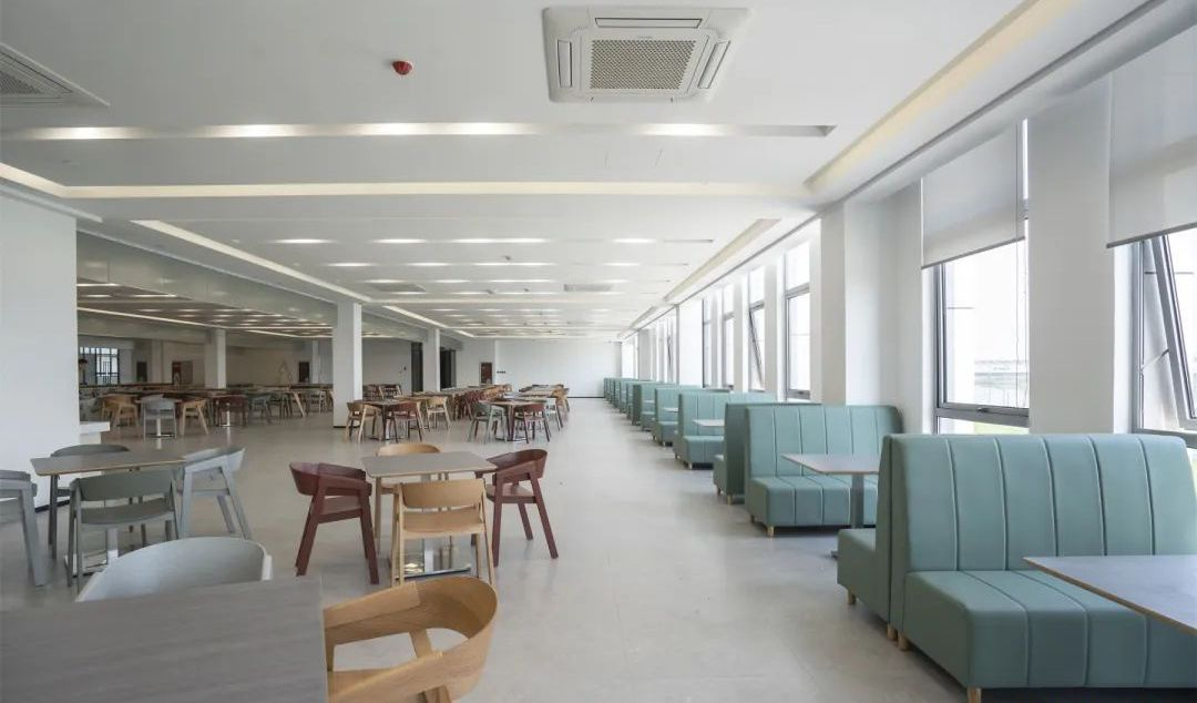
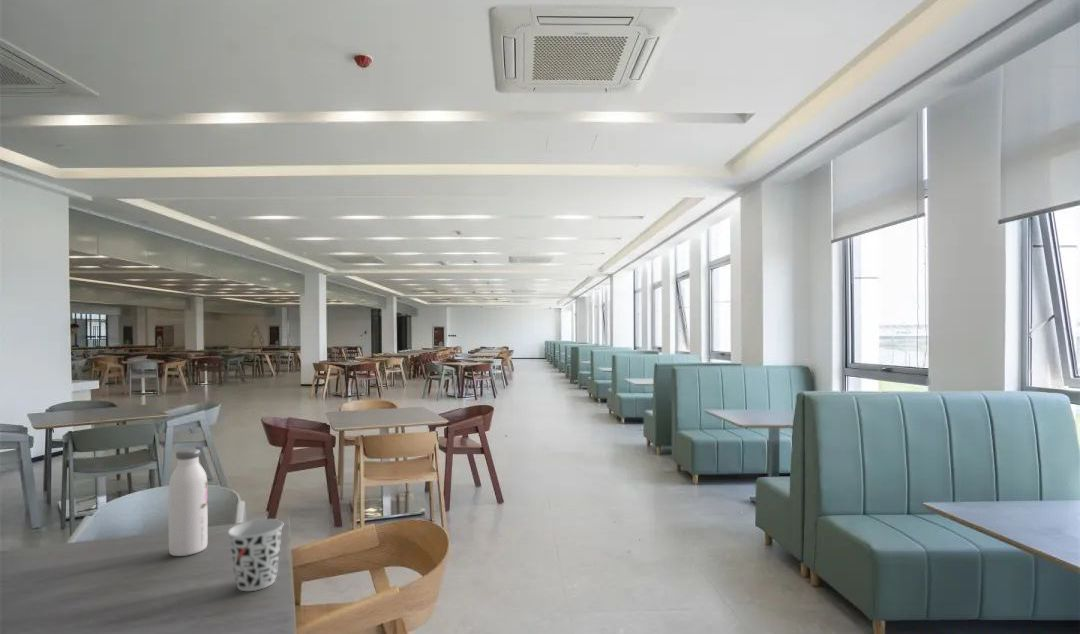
+ cup (256, 555)
+ water bottle (188, 500)
